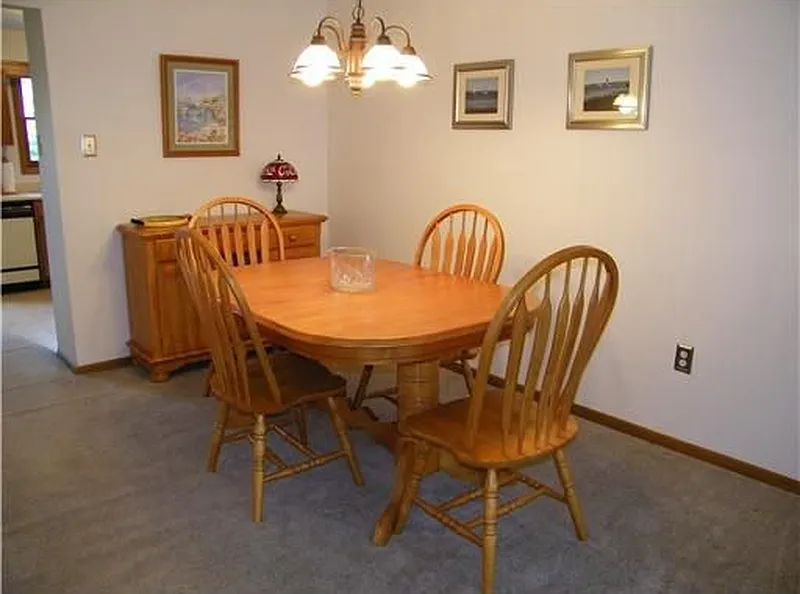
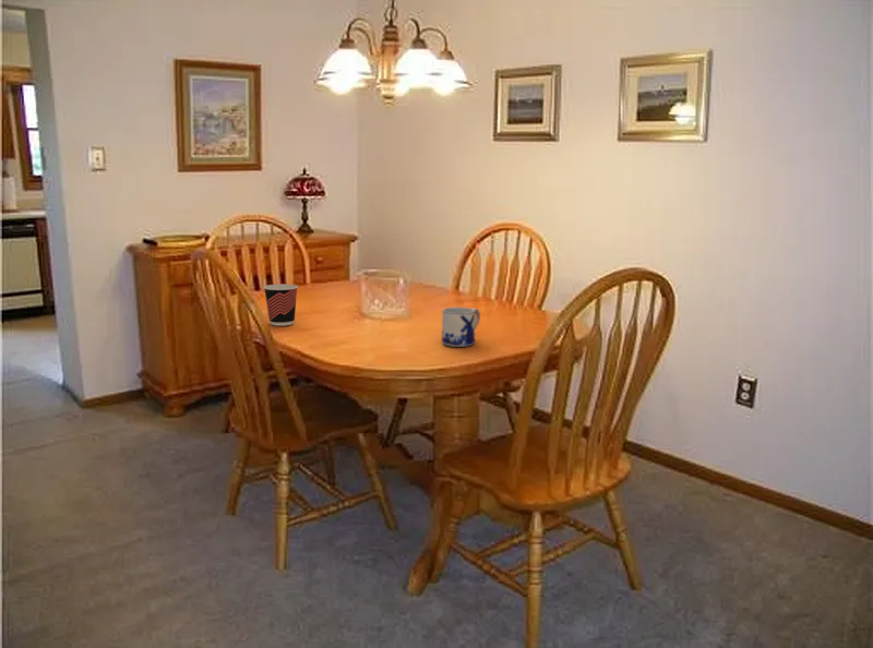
+ mug (461, 325)
+ cup (280, 304)
